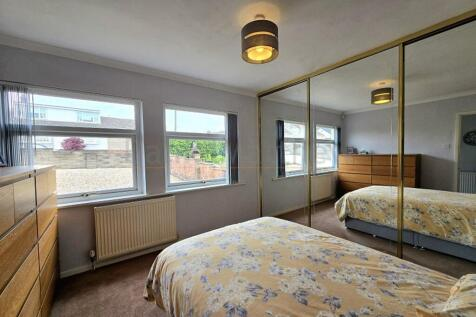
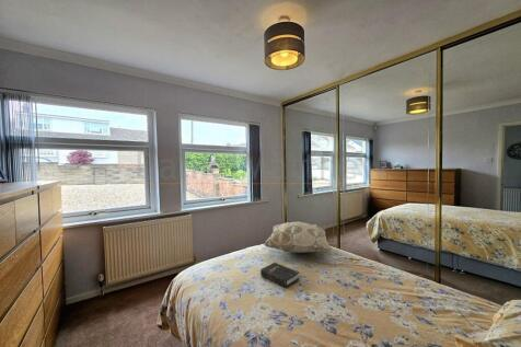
+ hardback book (279, 274)
+ decorative pillow (298, 235)
